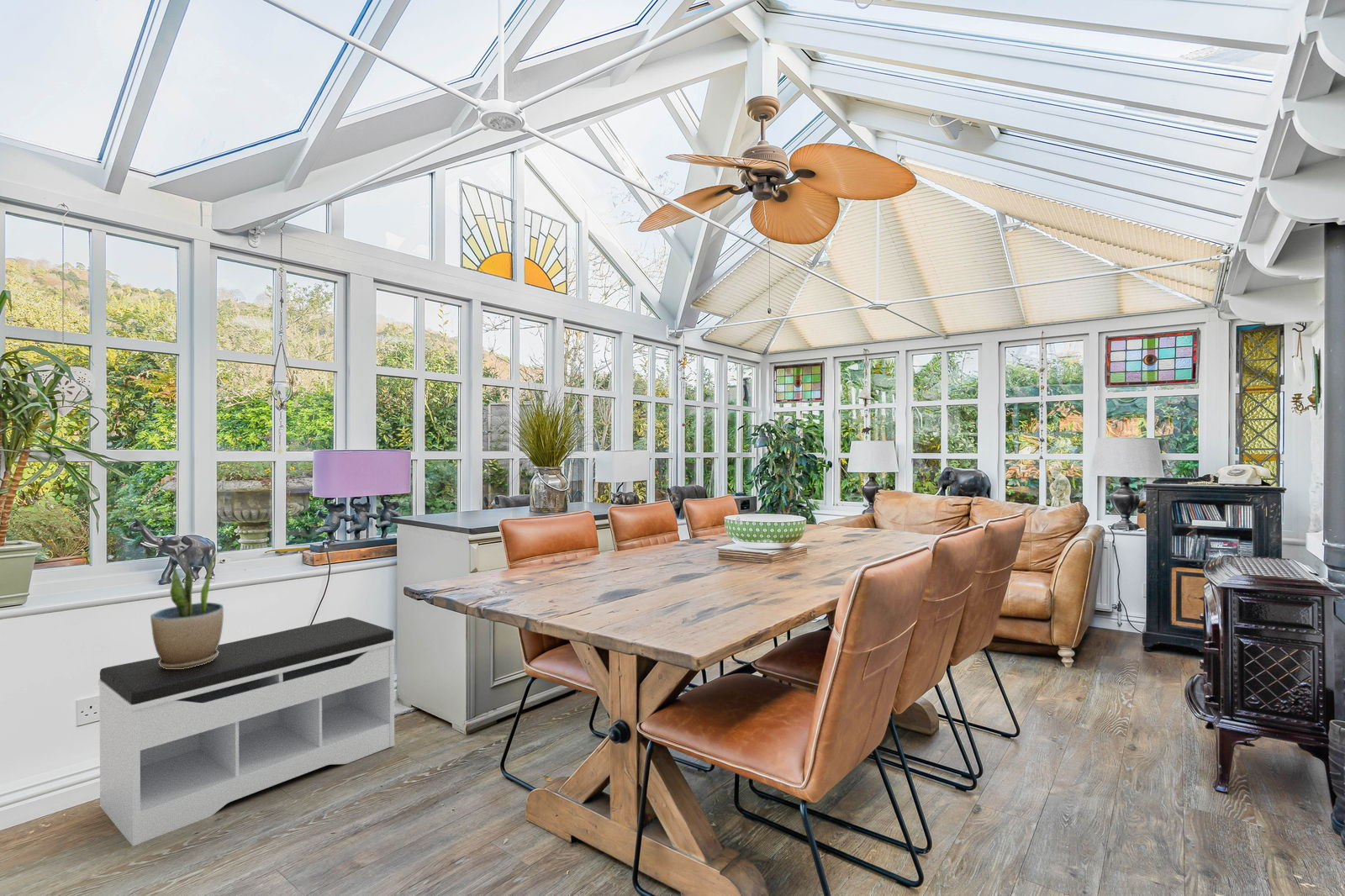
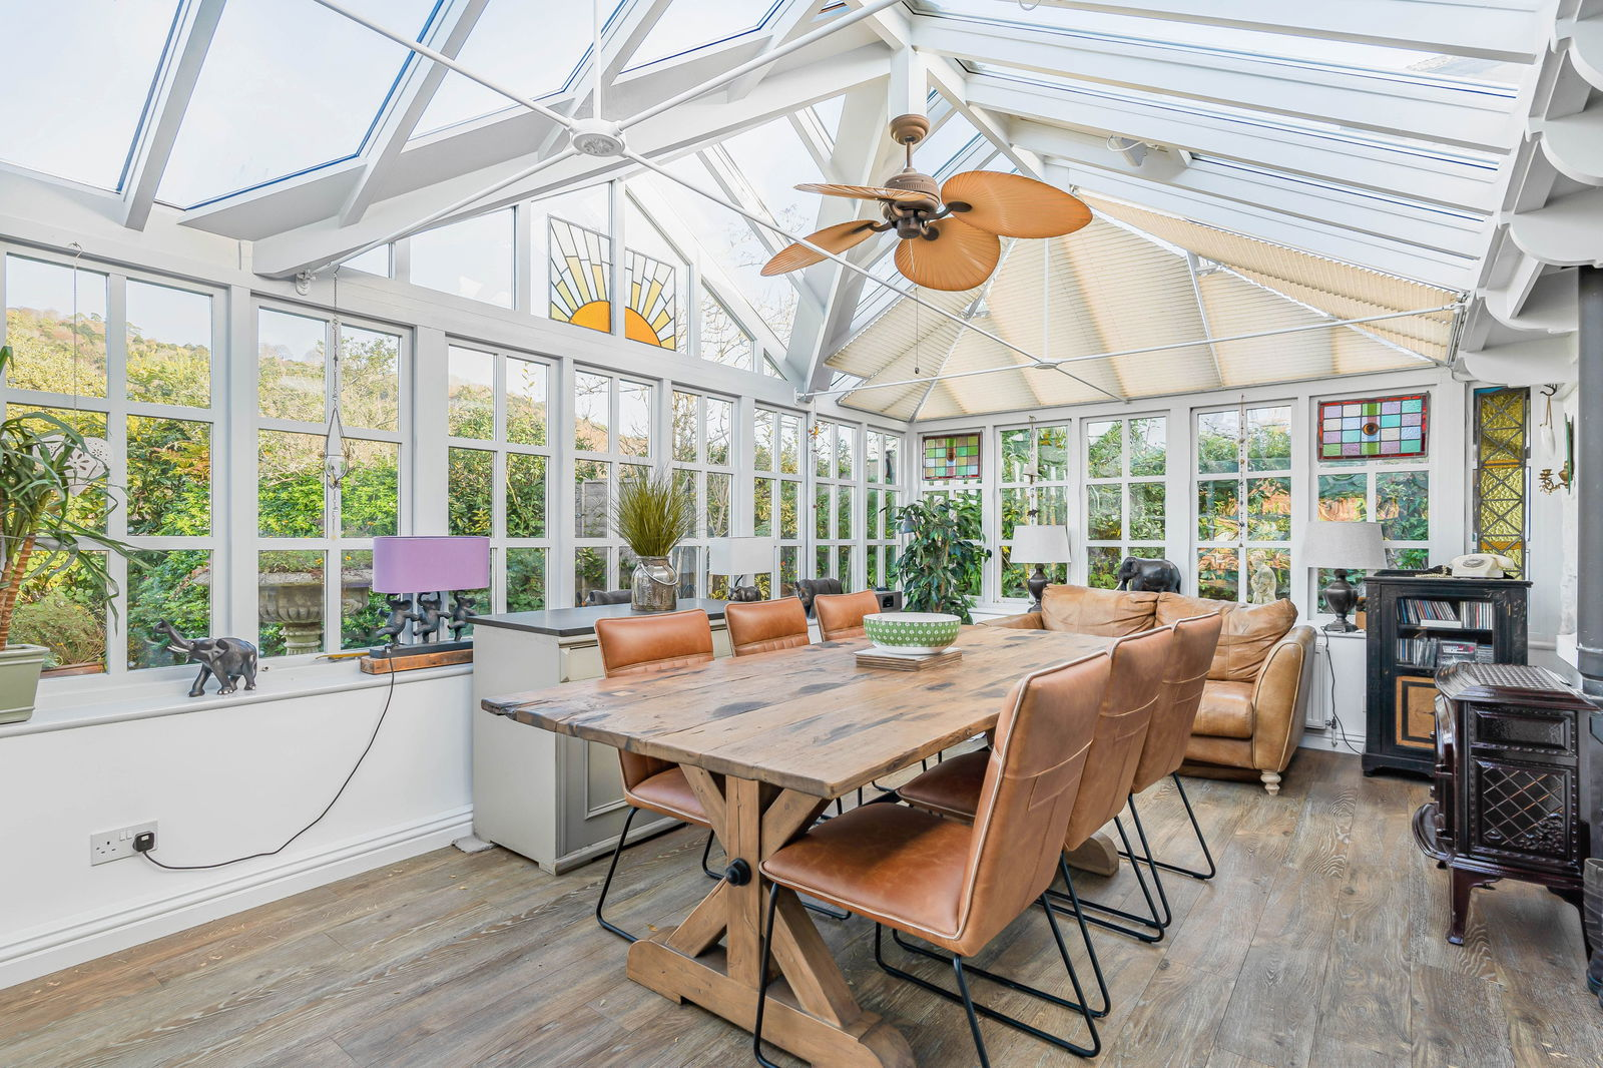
- bench (261, 709)
- potted plant (187, 607)
